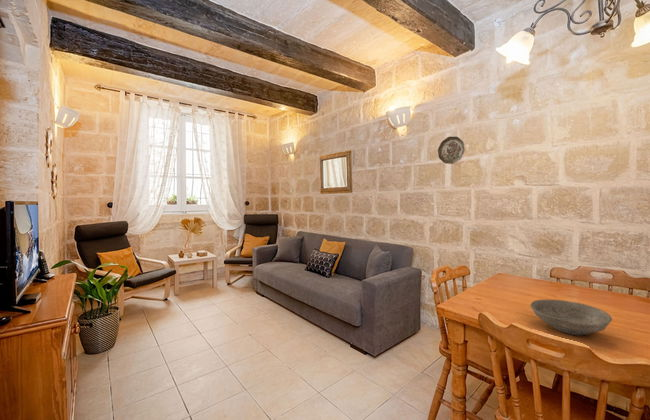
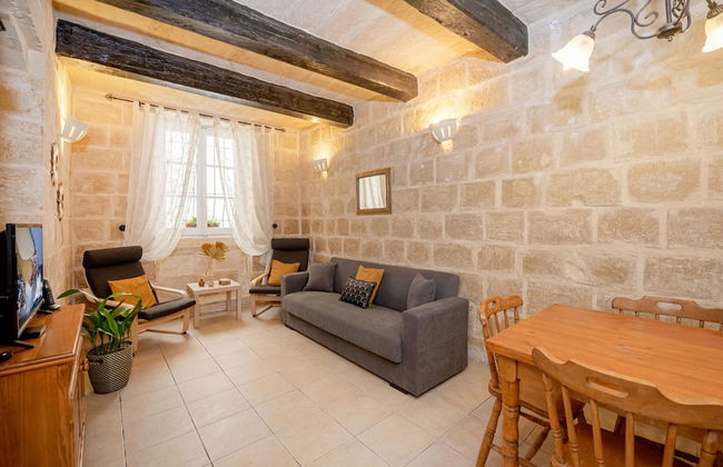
- decorative plate (451, 150)
- bowl (567, 318)
